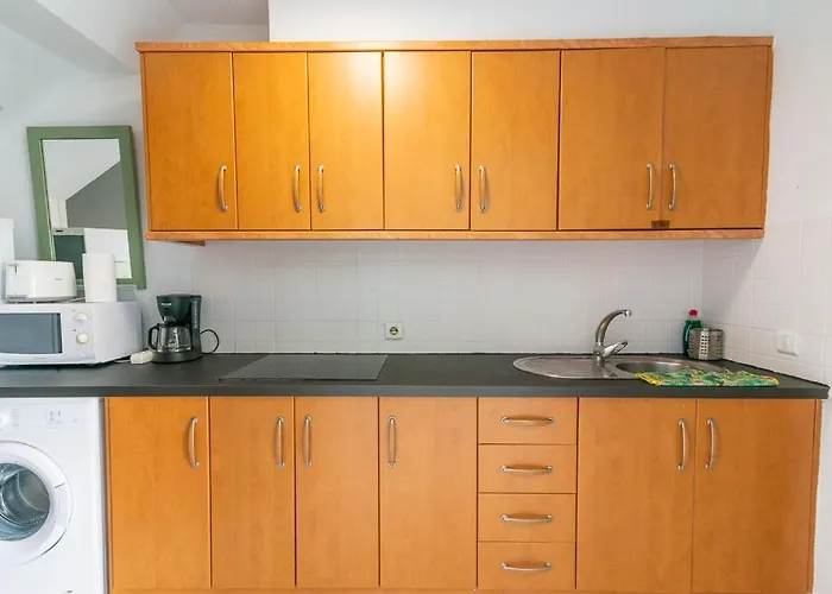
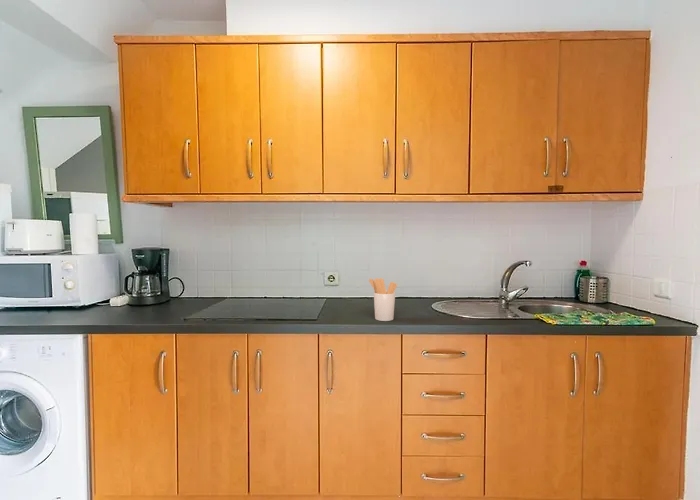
+ utensil holder (381, 298)
